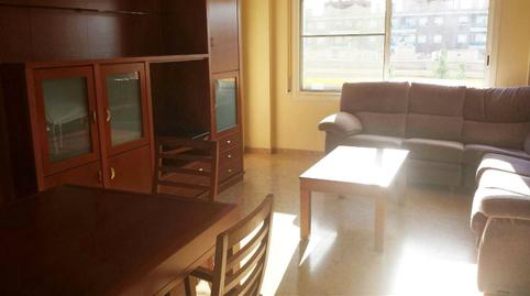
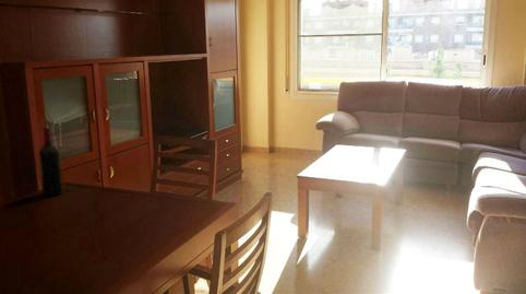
+ wine bottle (49, 161)
